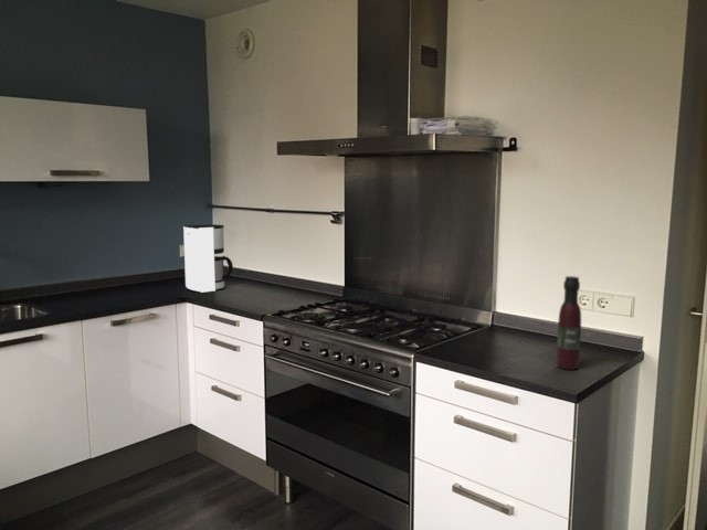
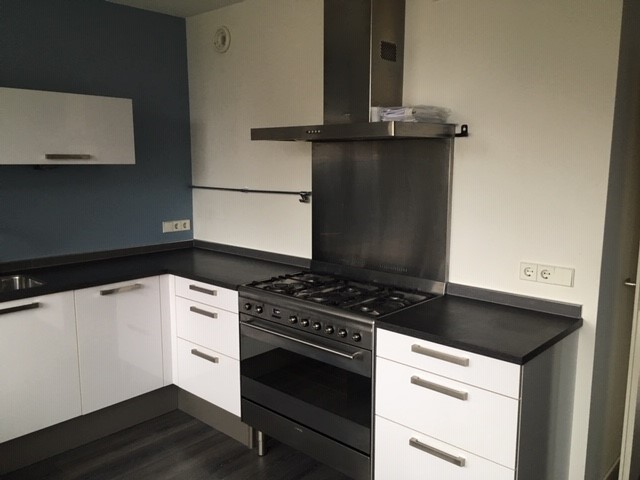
- wine bottle (569, 322)
- coffee maker (210, 257)
